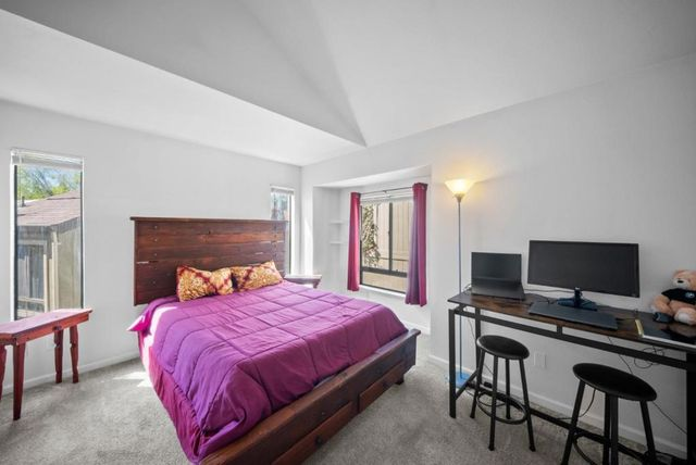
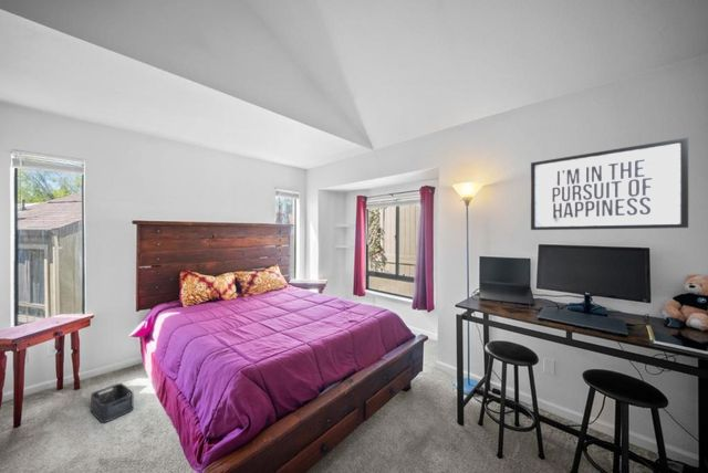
+ storage bin (112, 401)
+ mirror (597, 190)
